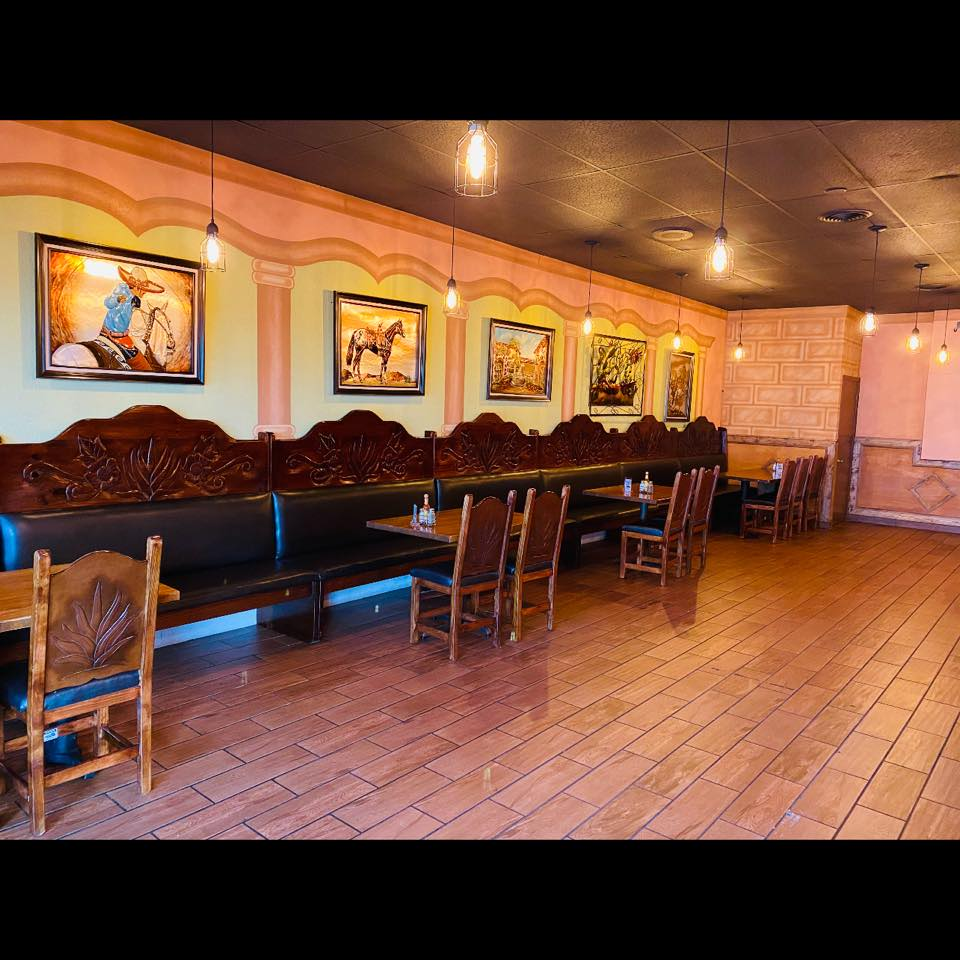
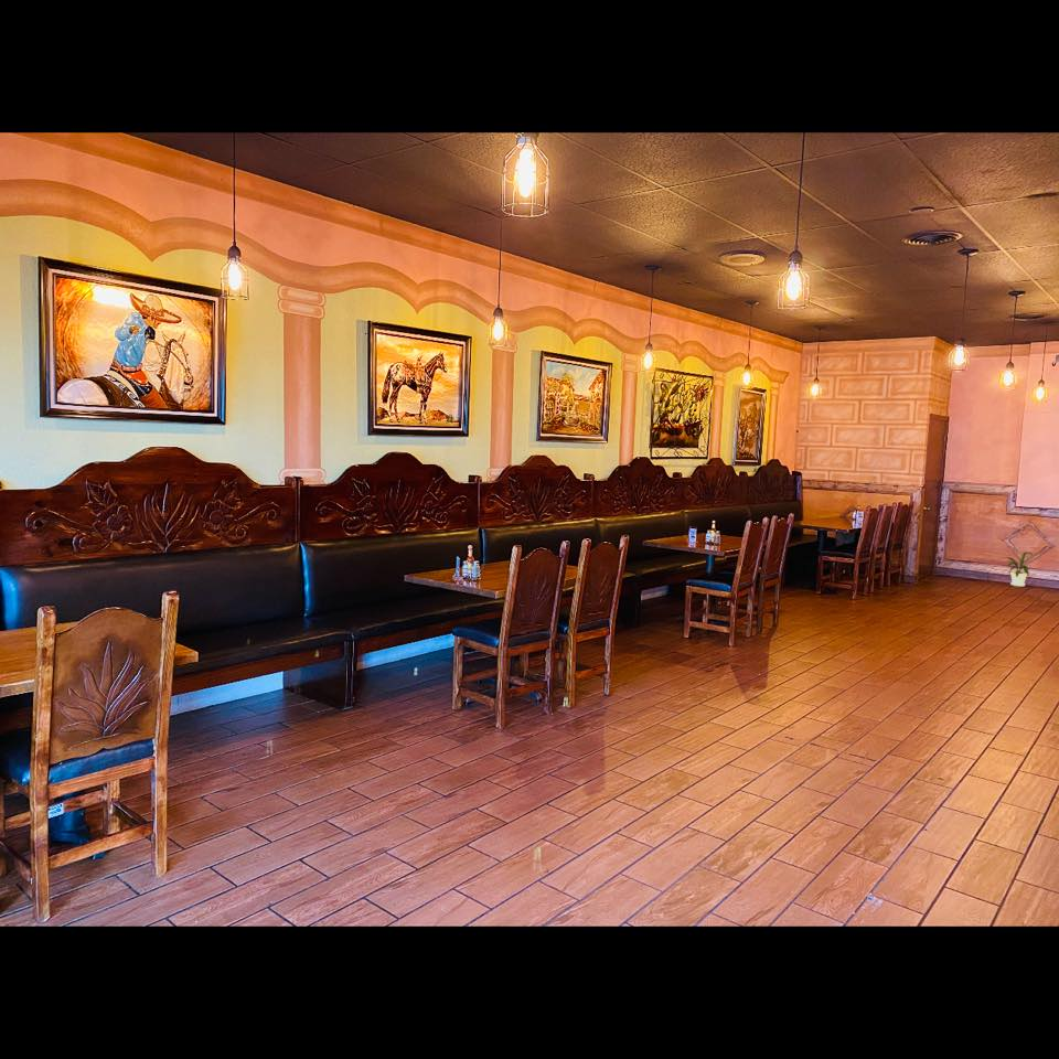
+ house plant (1017, 566)
